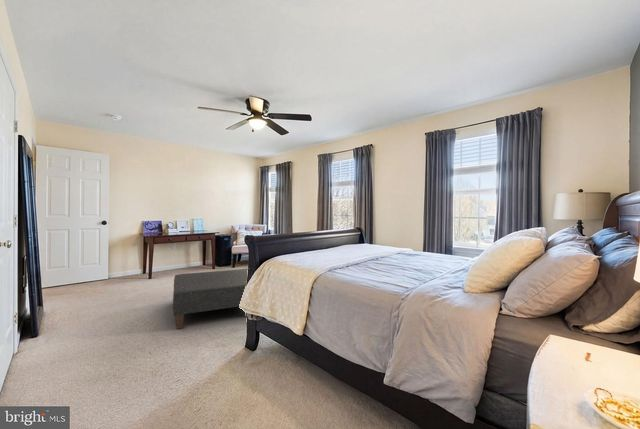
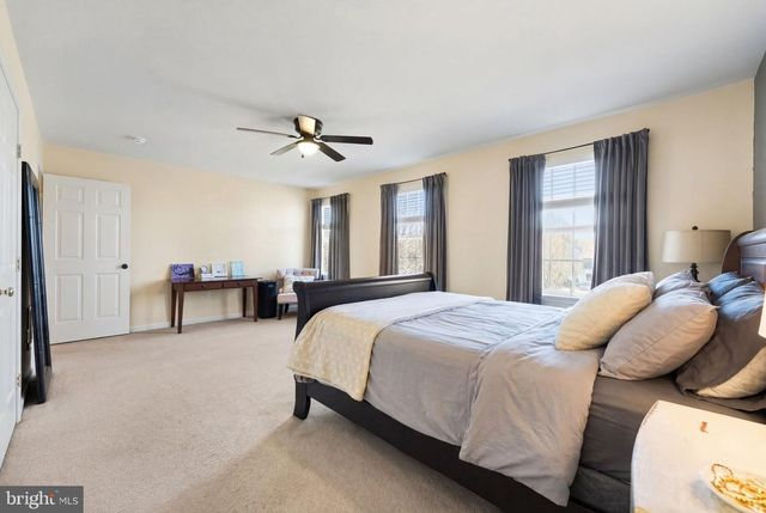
- ottoman (219, 292)
